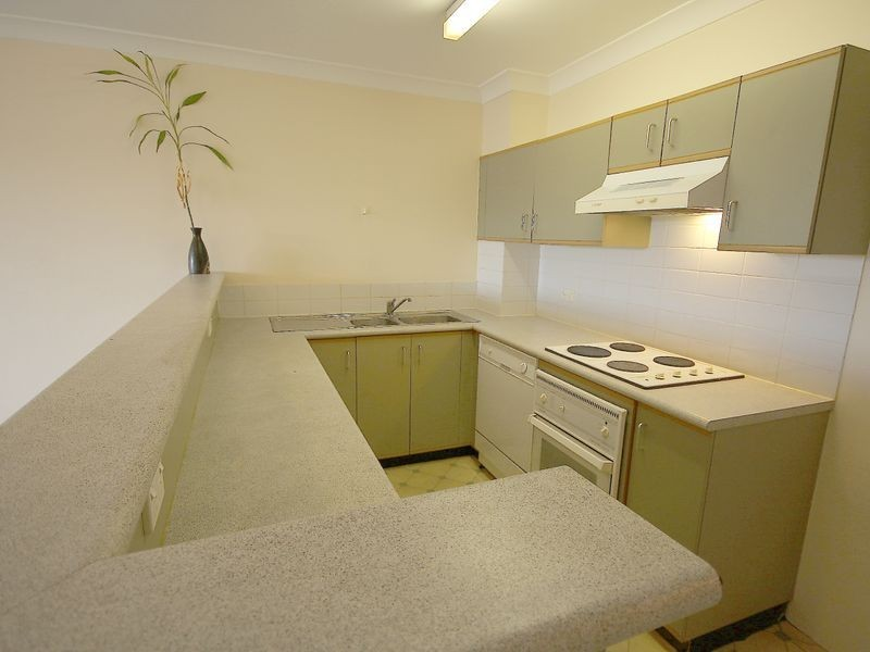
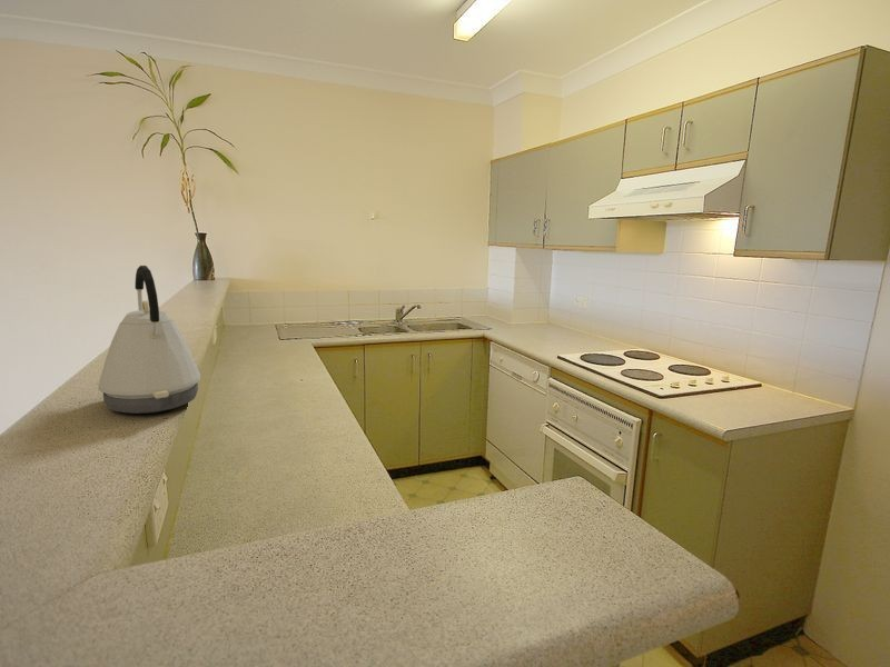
+ kettle (147, 335)
